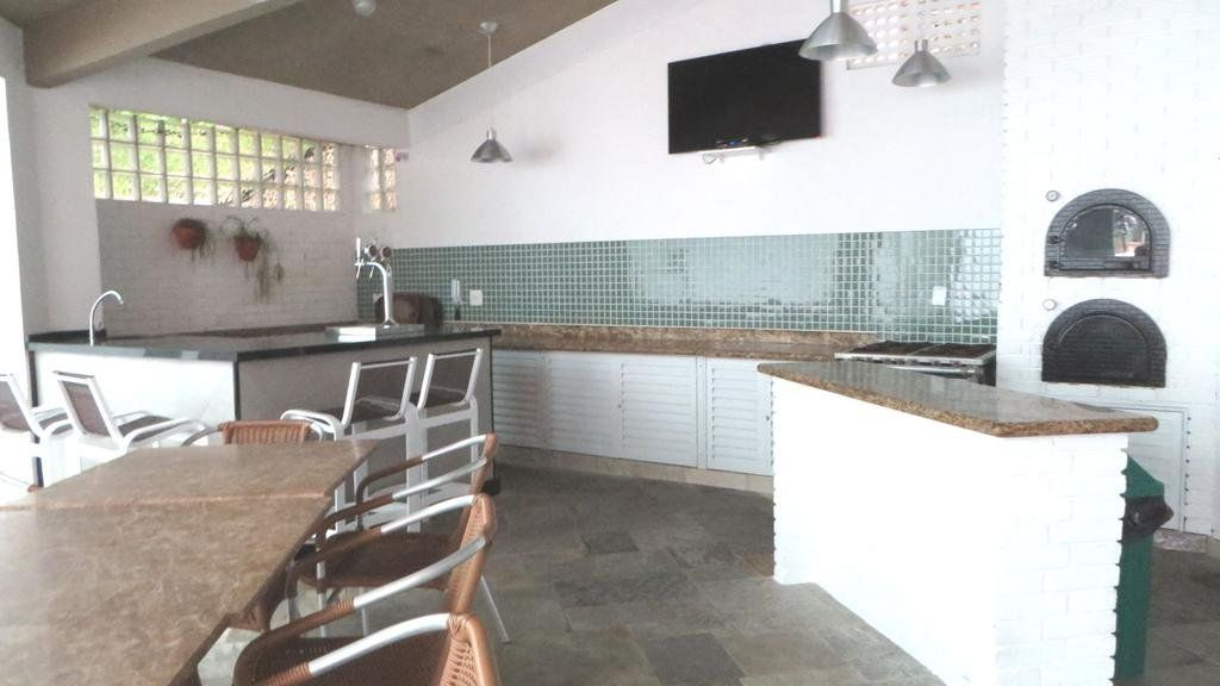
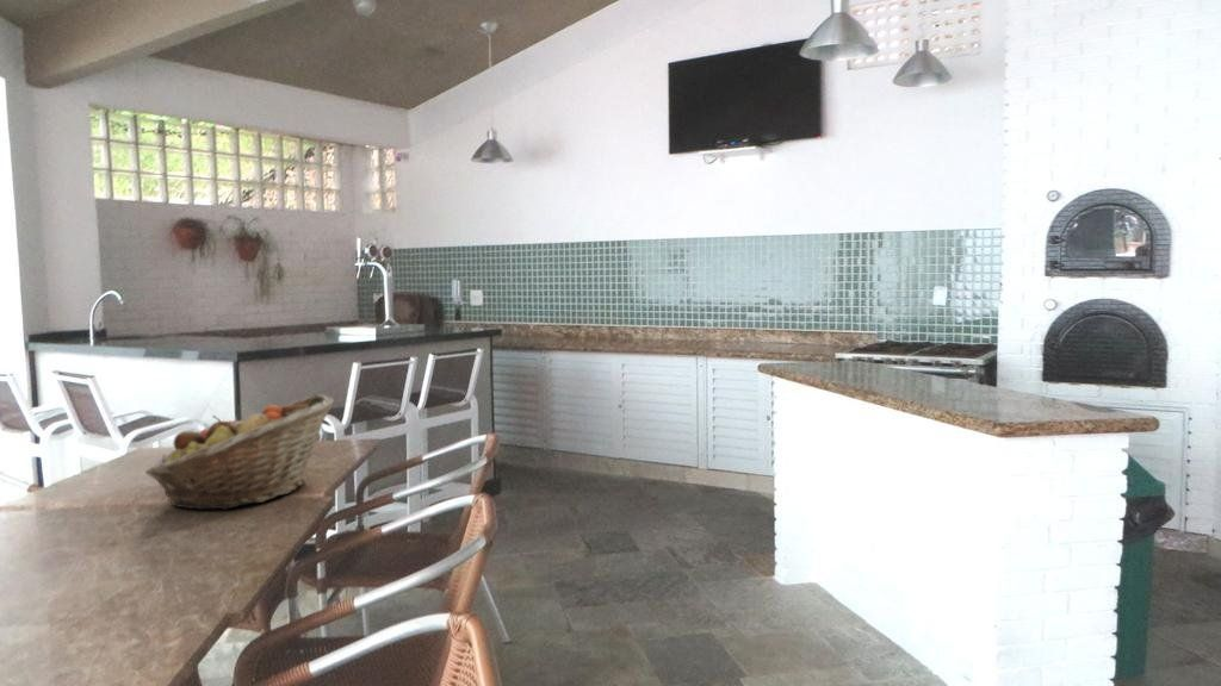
+ fruit basket (246, 447)
